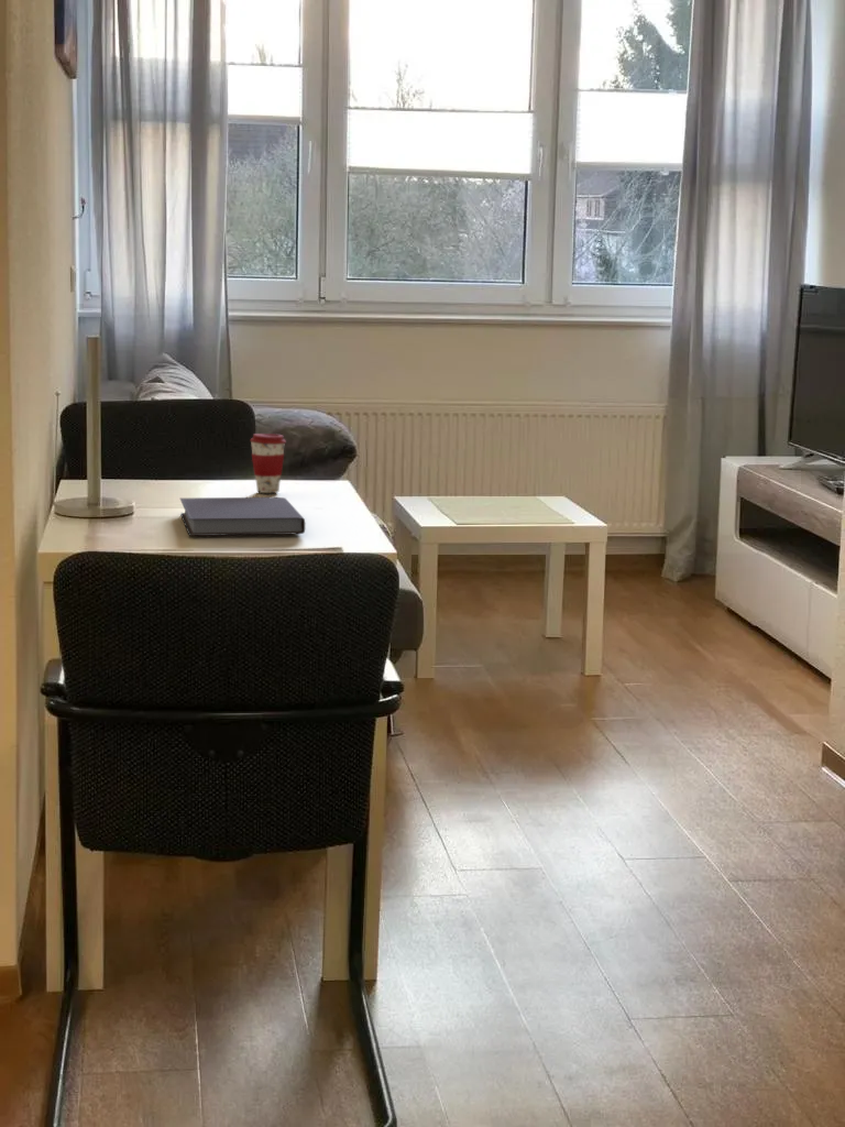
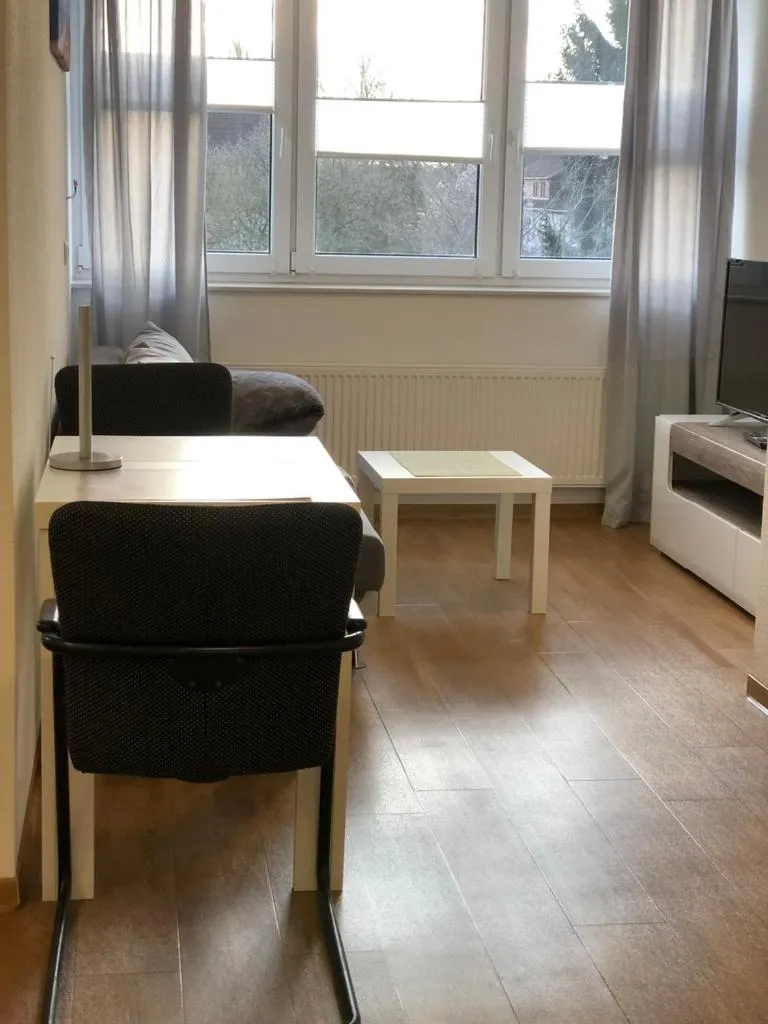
- coffee cup (267, 462)
- notebook (240, 515)
